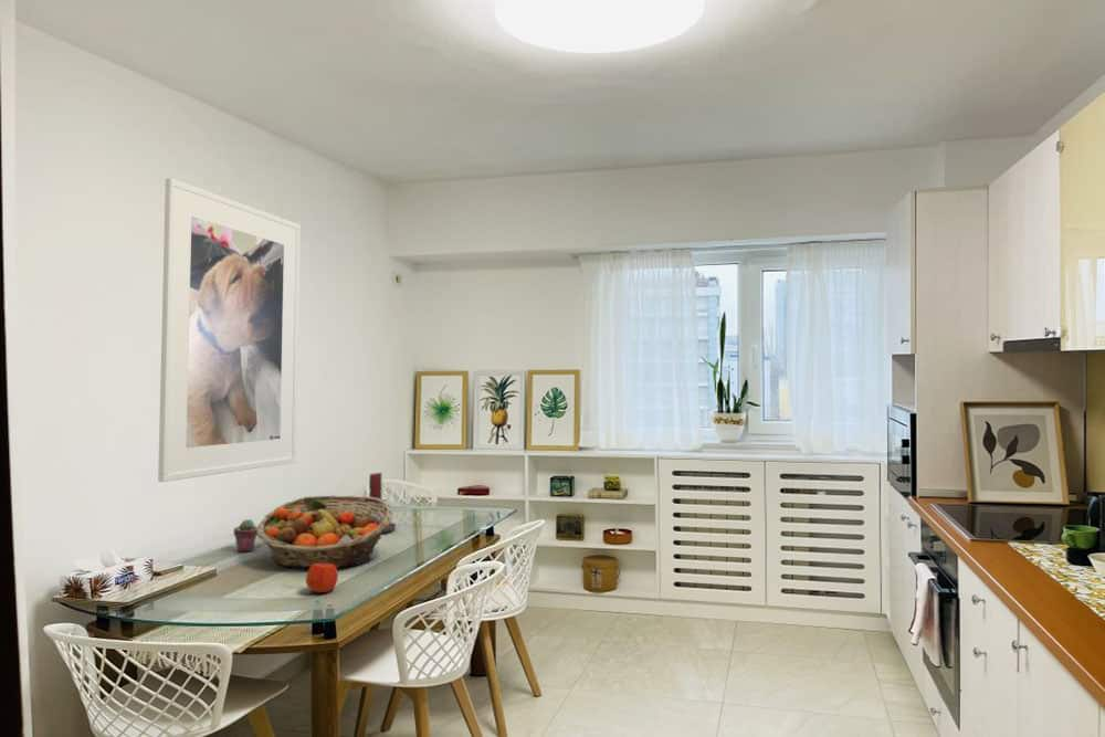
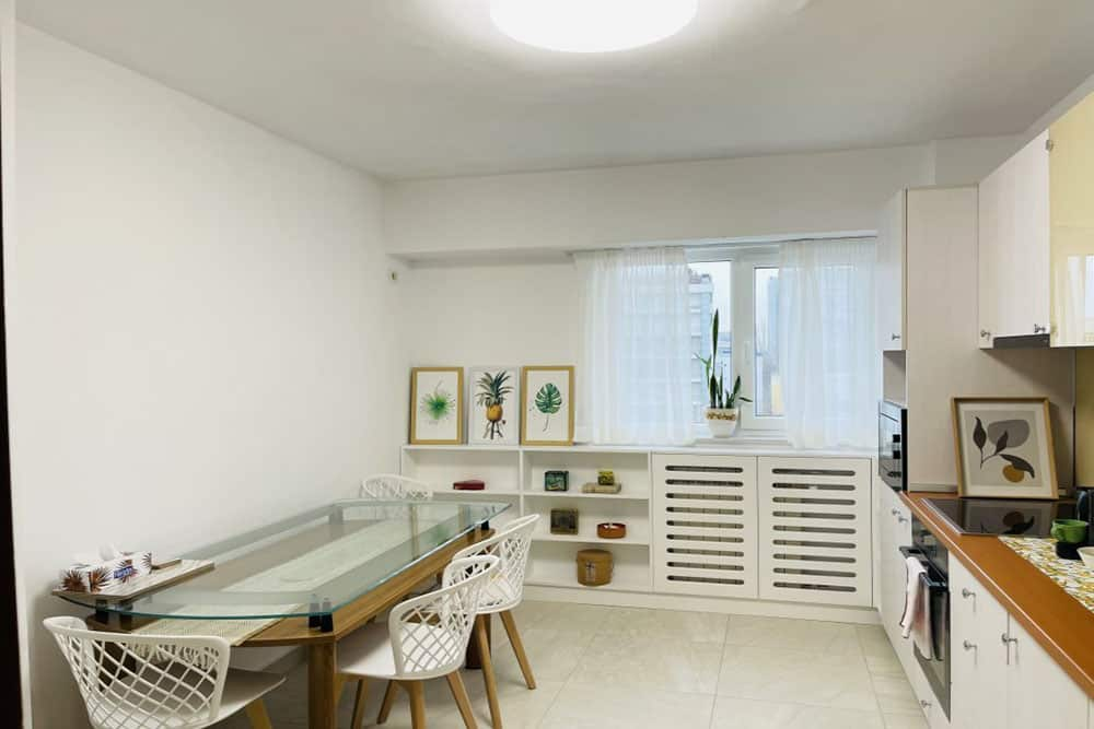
- candle holder (376, 497)
- apple (322, 575)
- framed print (238, 336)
- fruit basket (326, 529)
- potted succulent (245, 534)
